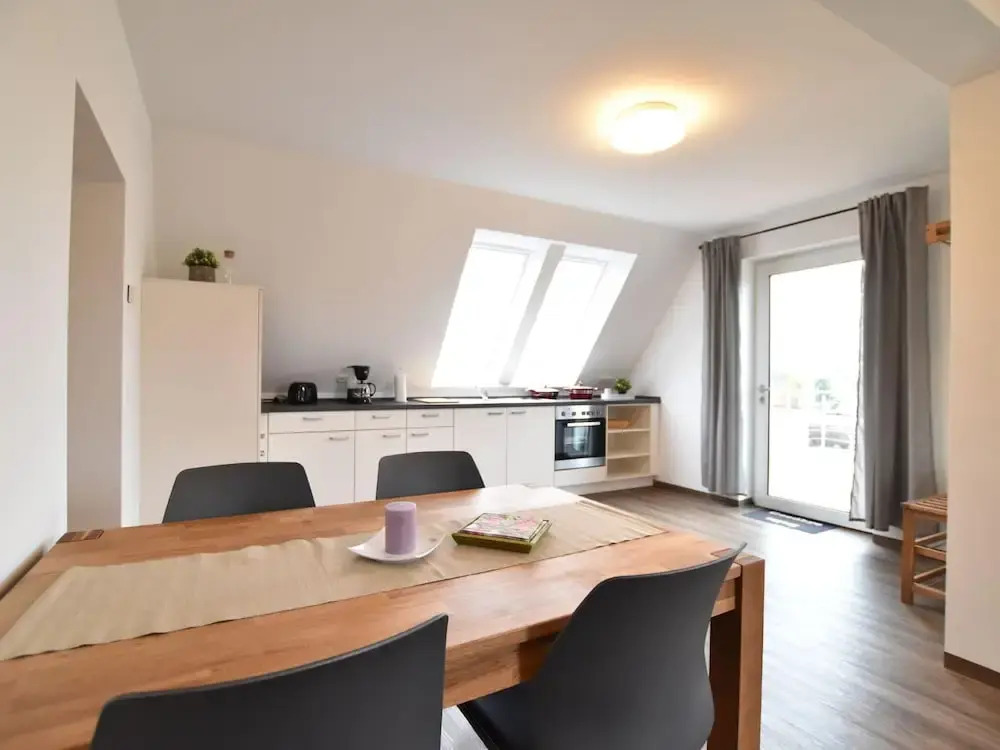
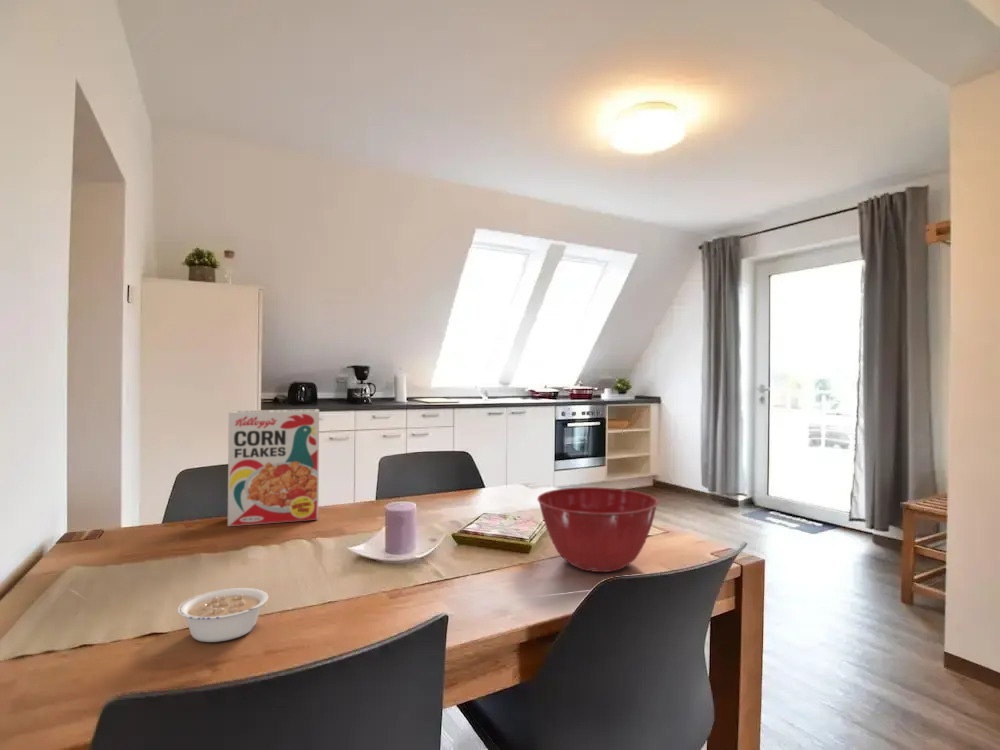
+ mixing bowl (596, 529)
+ cereal box (275, 464)
+ legume (227, 613)
